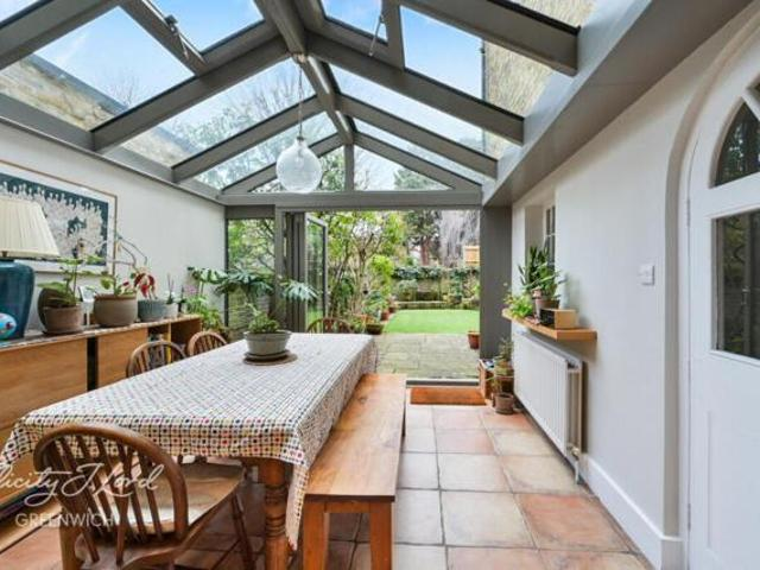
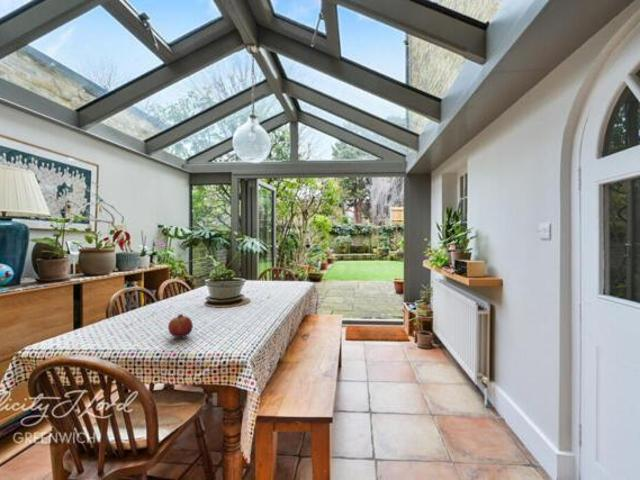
+ fruit (180, 325)
